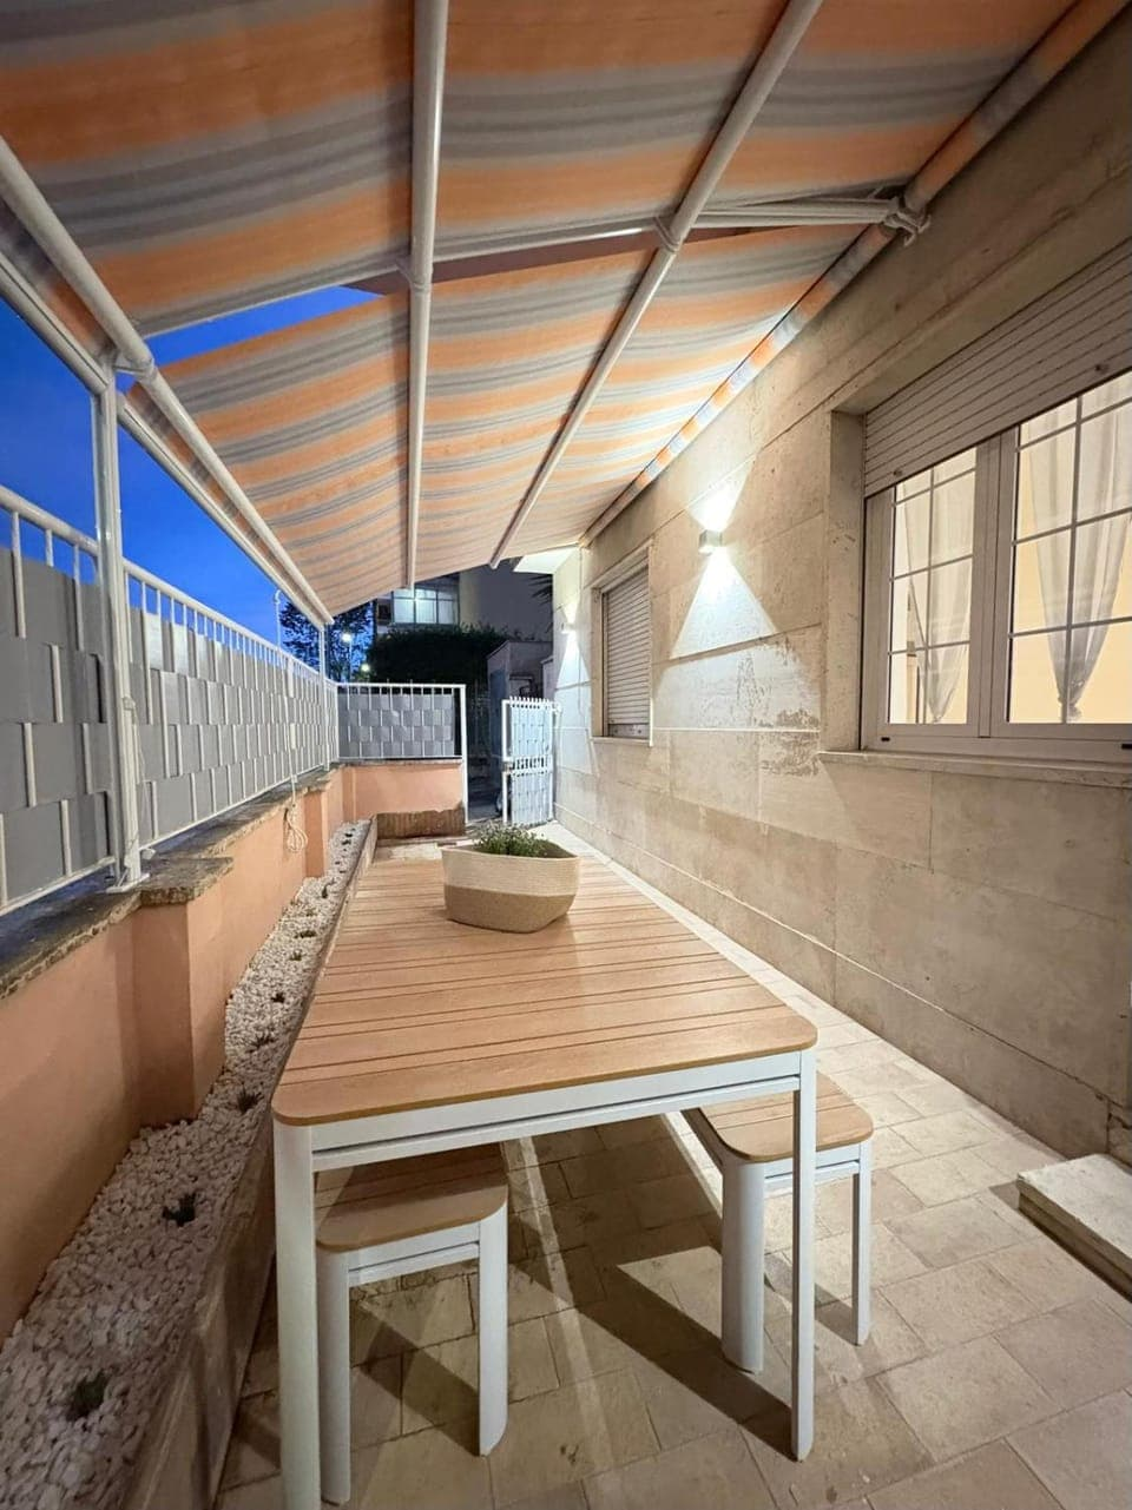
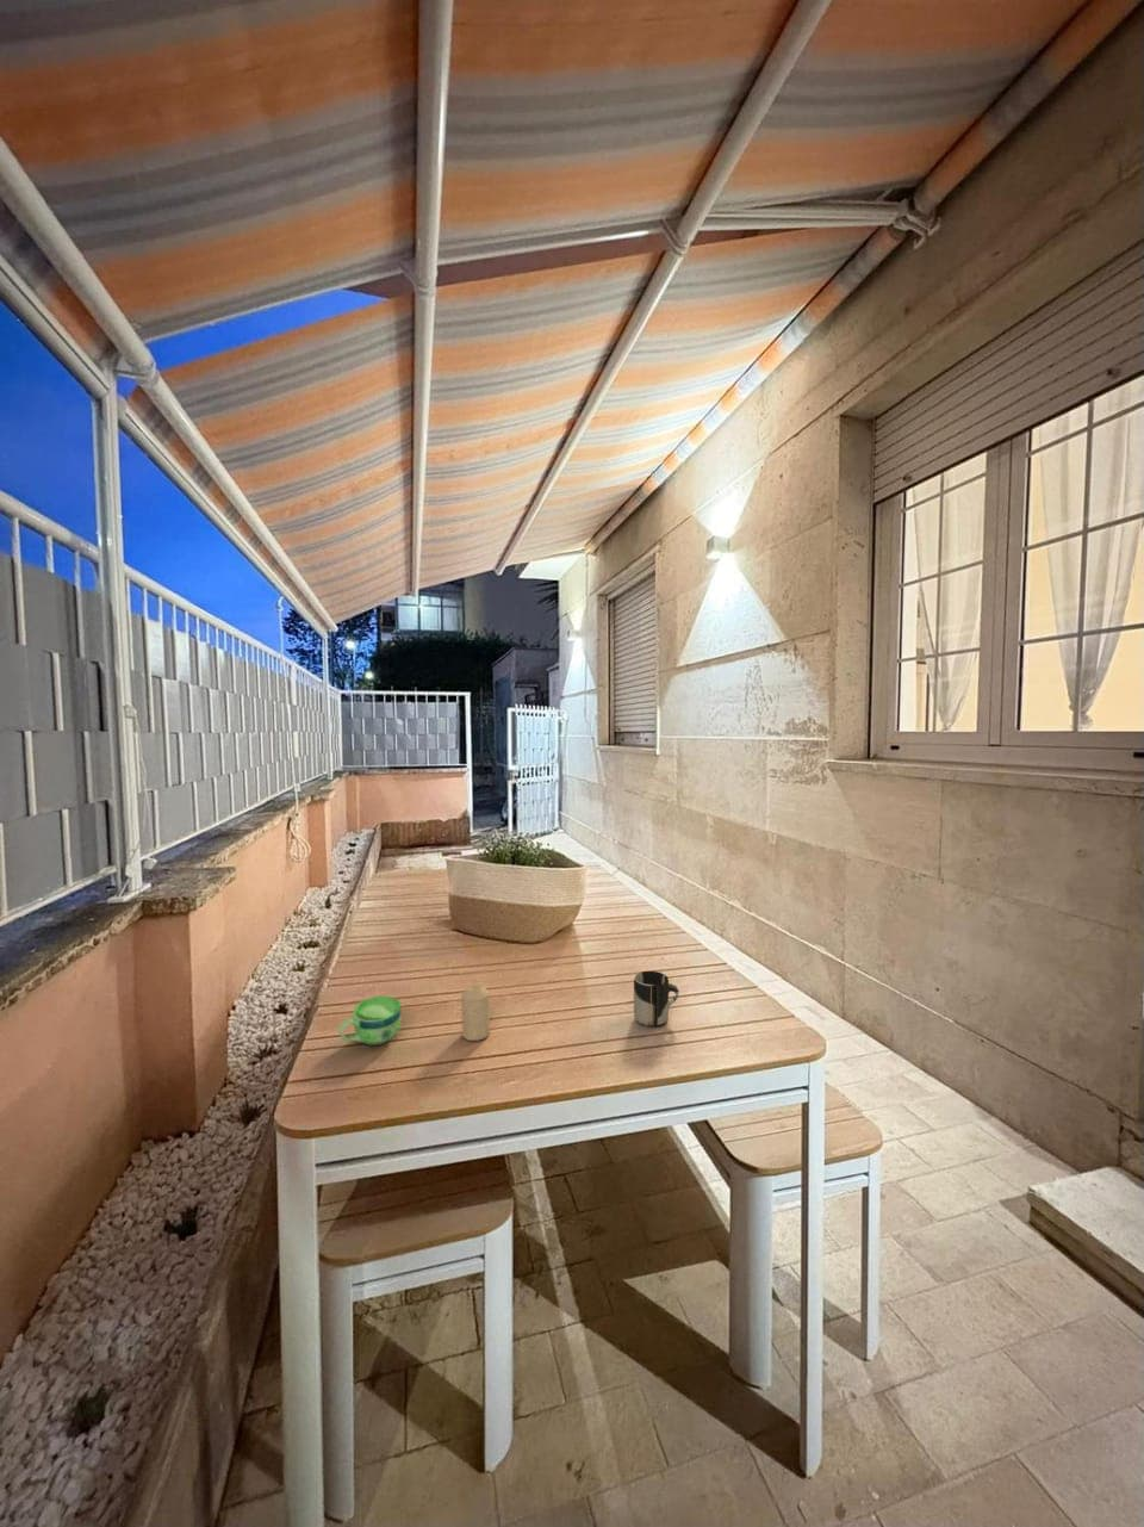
+ candle (476, 1010)
+ cup (371, 1026)
+ cup (656, 998)
